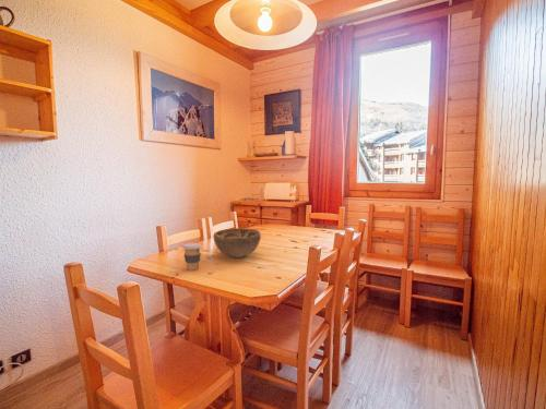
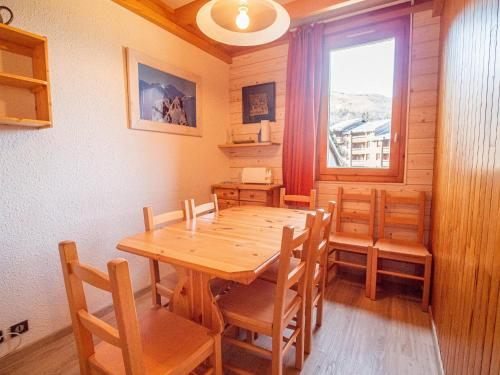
- coffee cup (192, 256)
- decorative bowl (237, 243)
